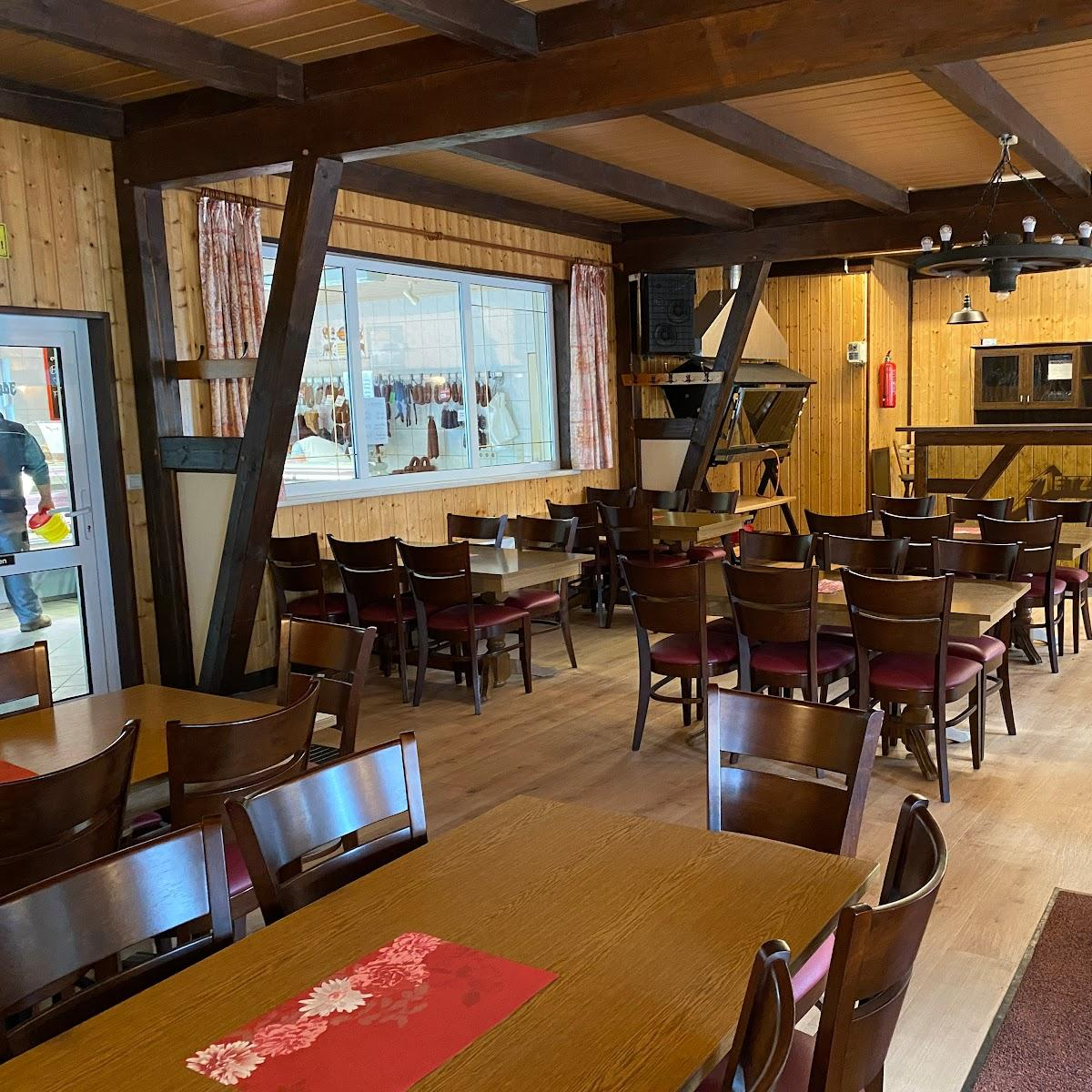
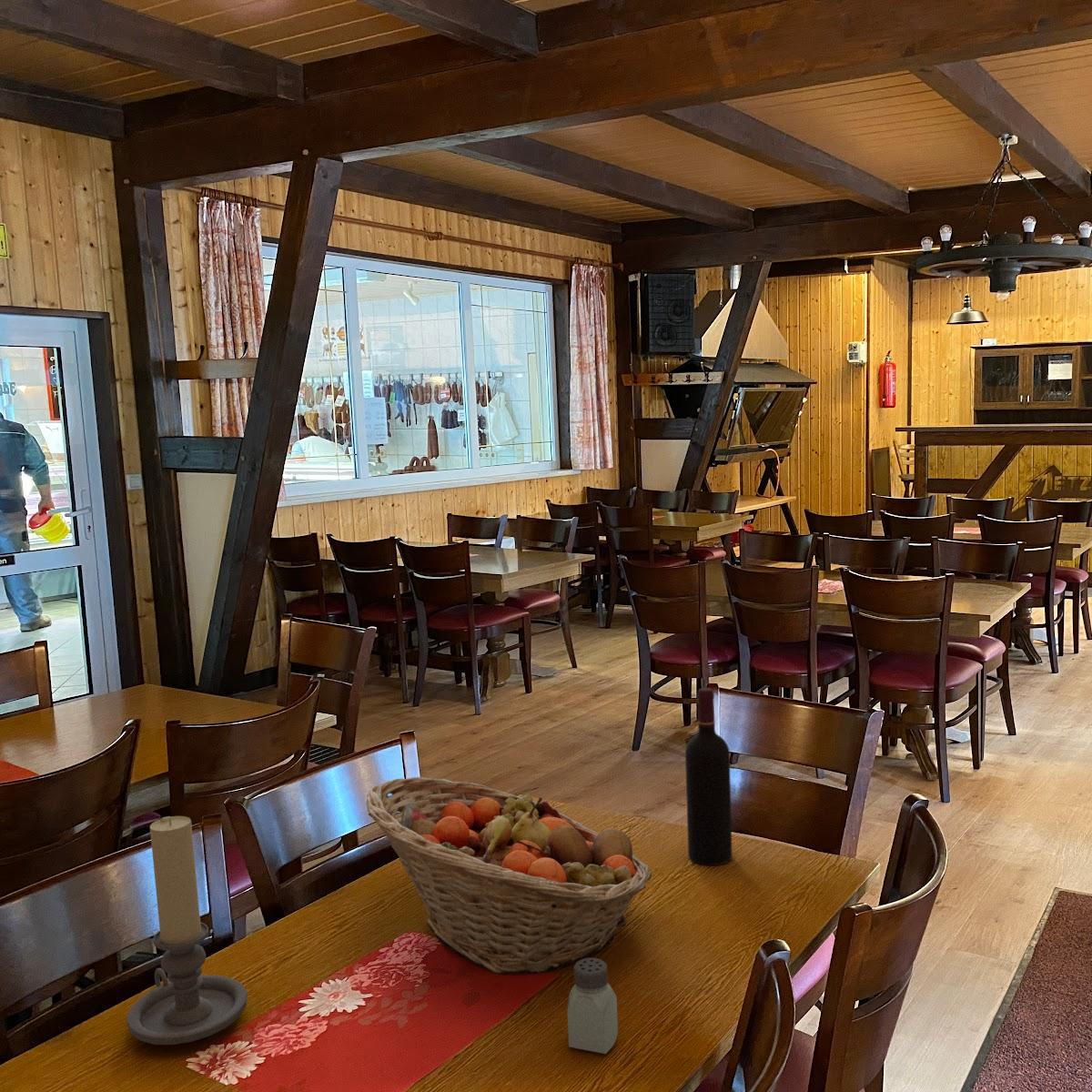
+ candle holder (175, 917)
+ wine bottle (707, 774)
+ fruit basket (505, 855)
+ saltshaker (592, 1004)
